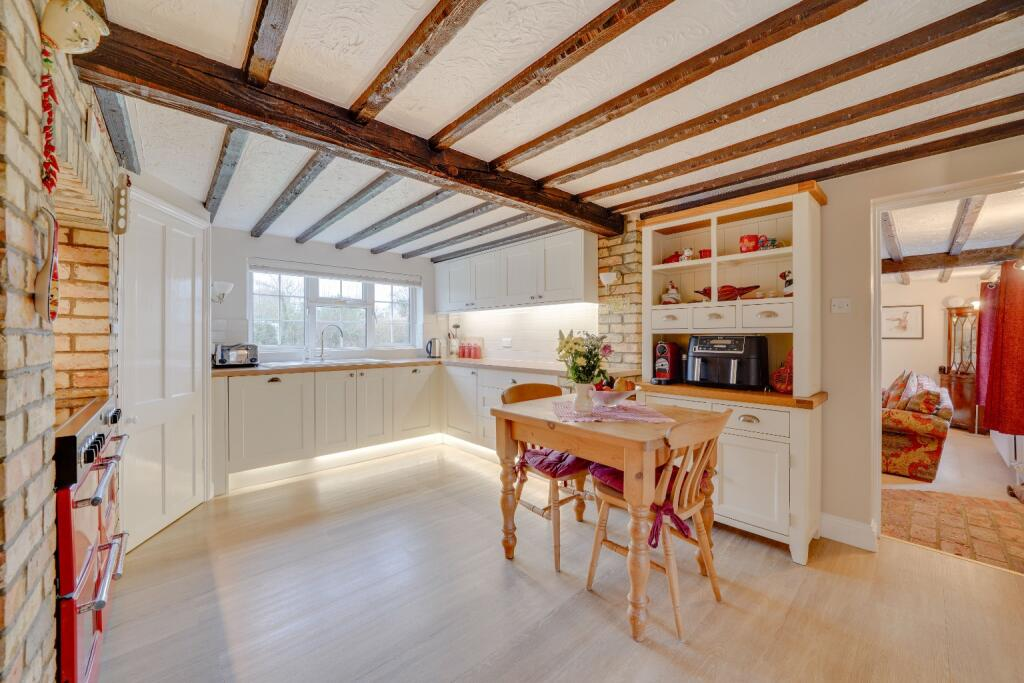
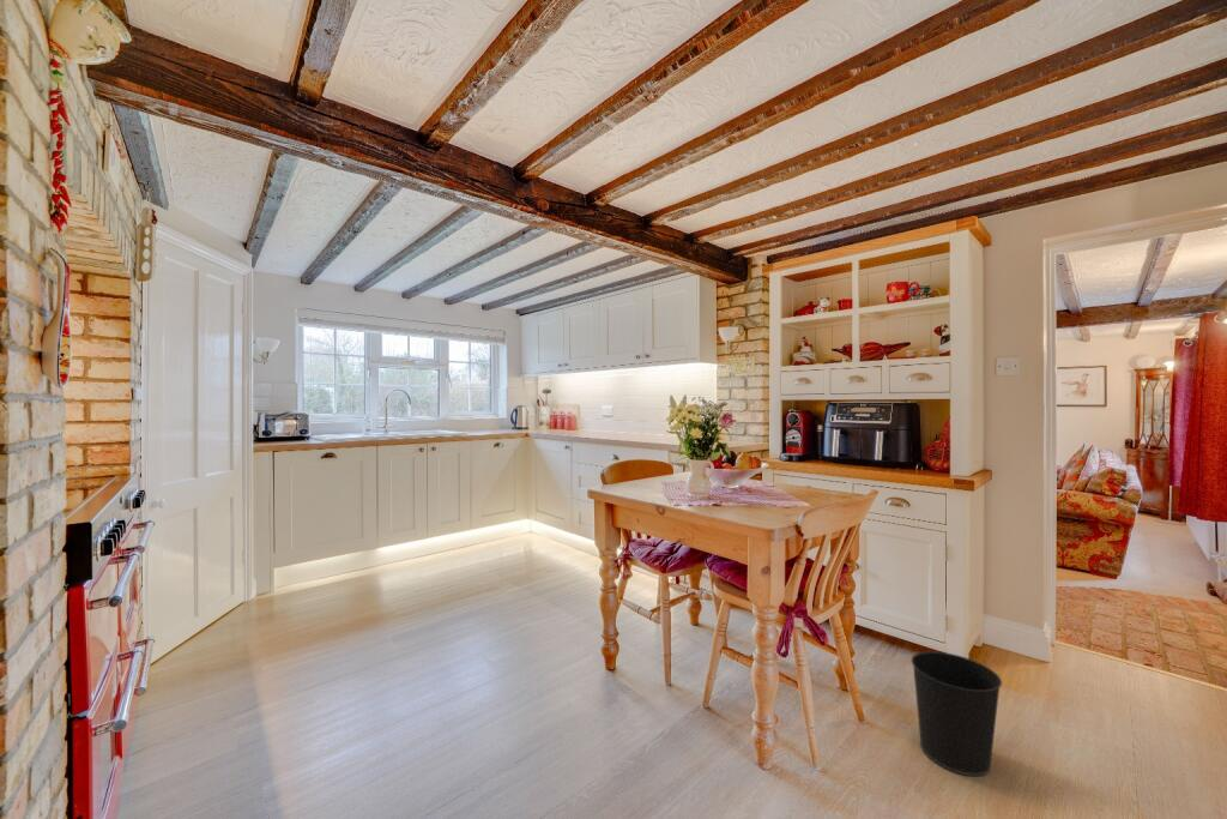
+ wastebasket (954, 712)
